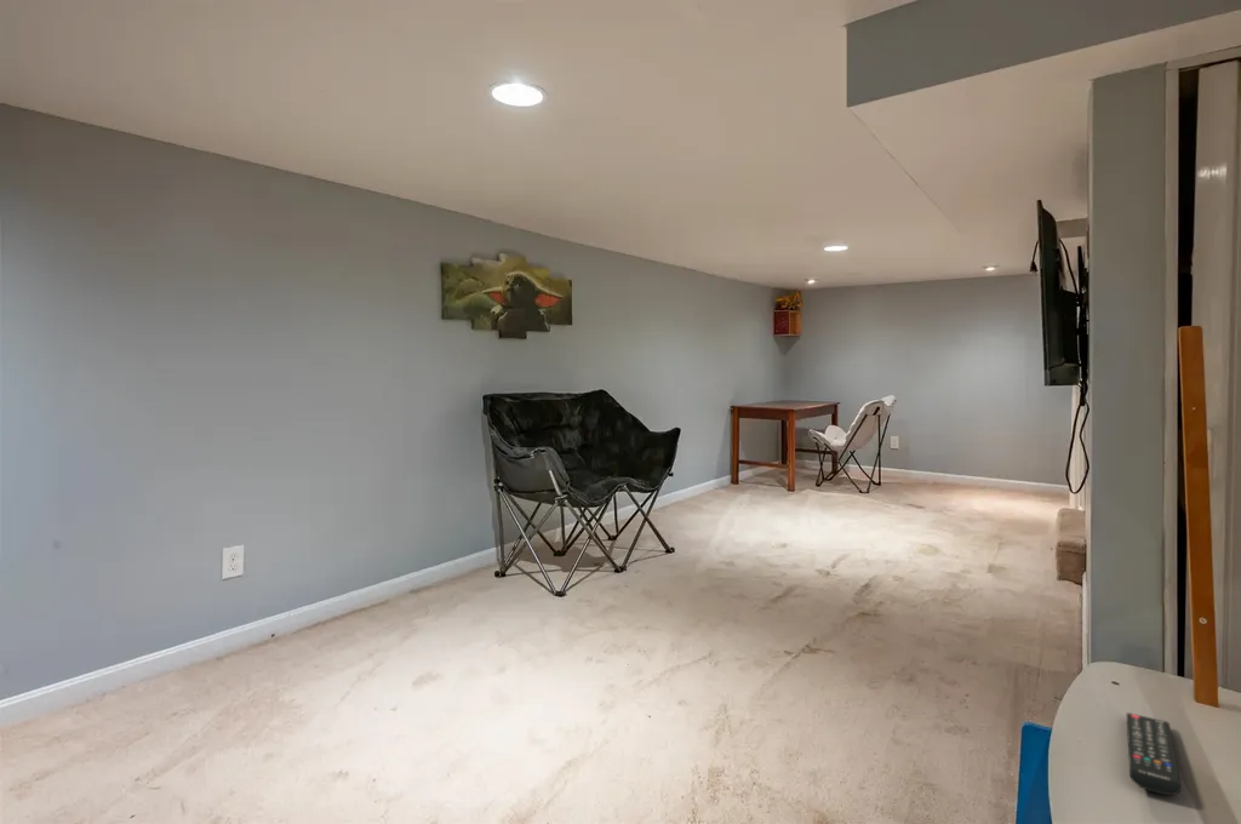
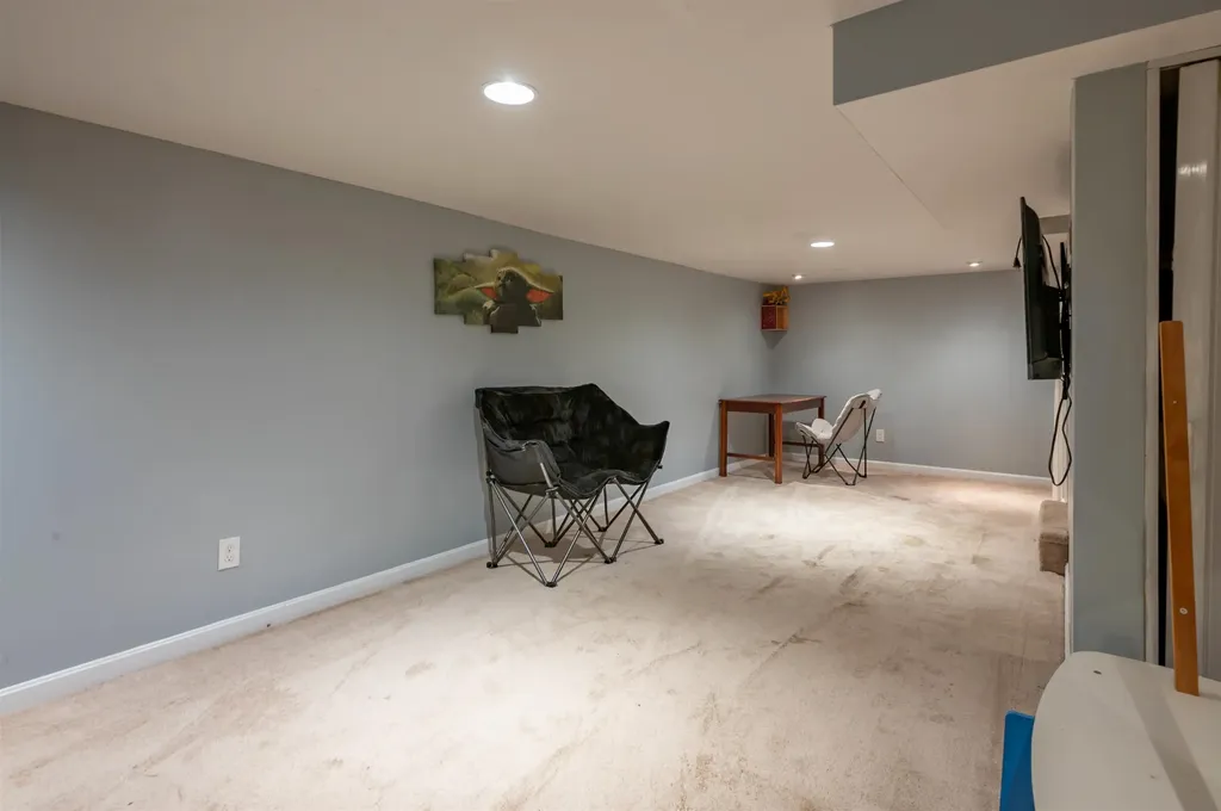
- remote control (1150, 749)
